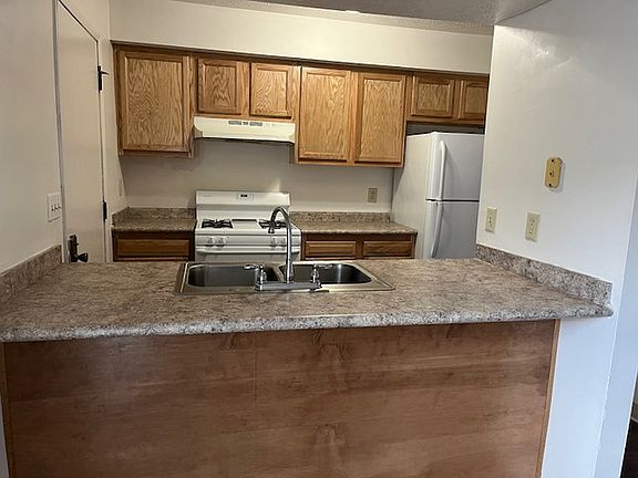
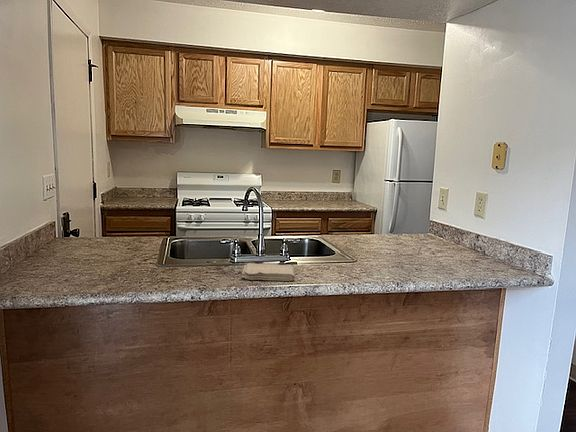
+ washcloth (268, 271)
